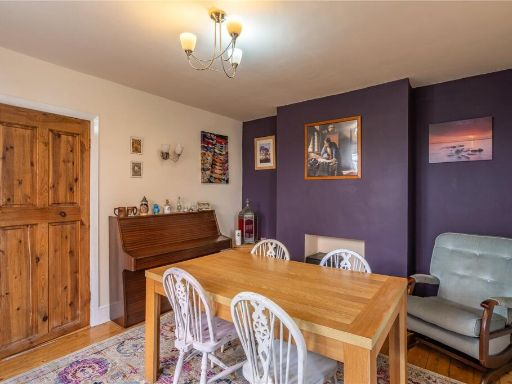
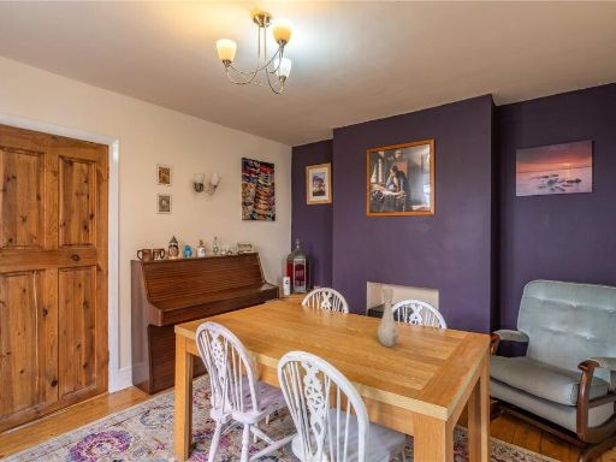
+ vase (387, 316)
